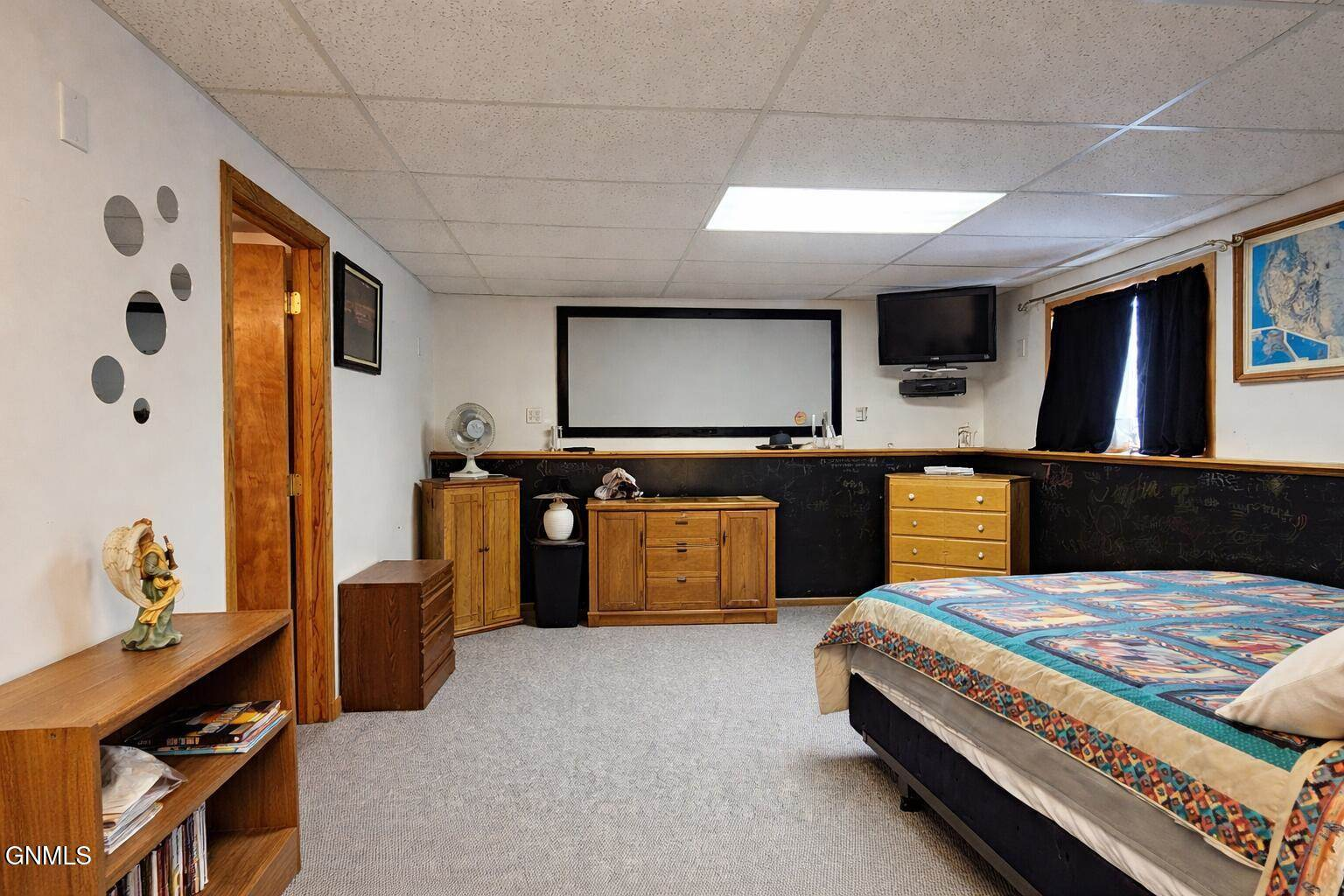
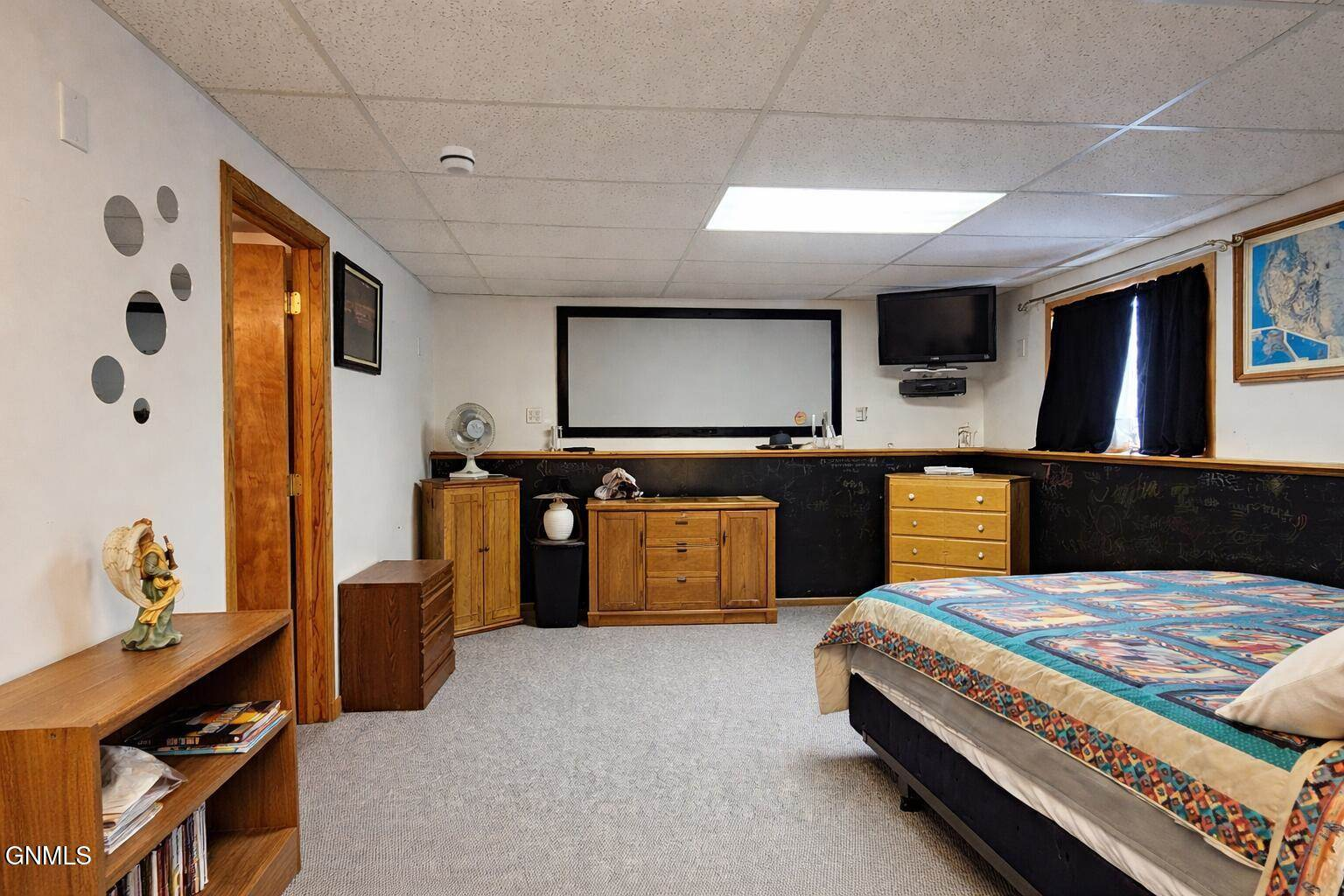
+ smoke detector (457, 161)
